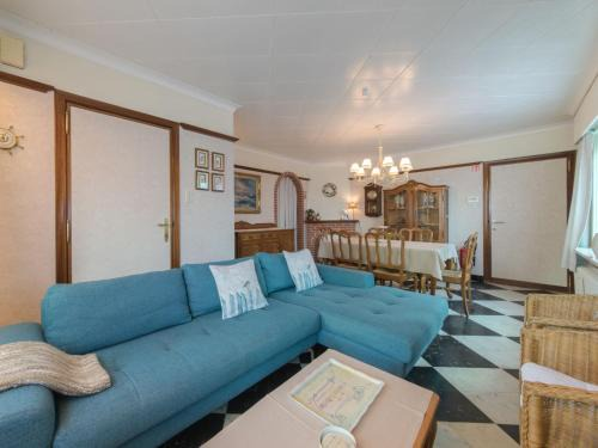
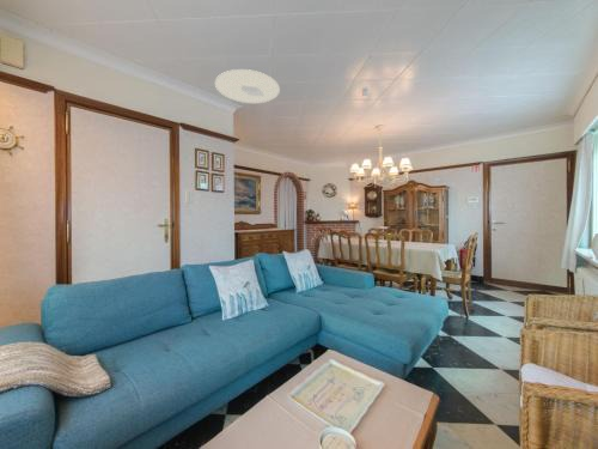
+ ceiling light (248, 85)
